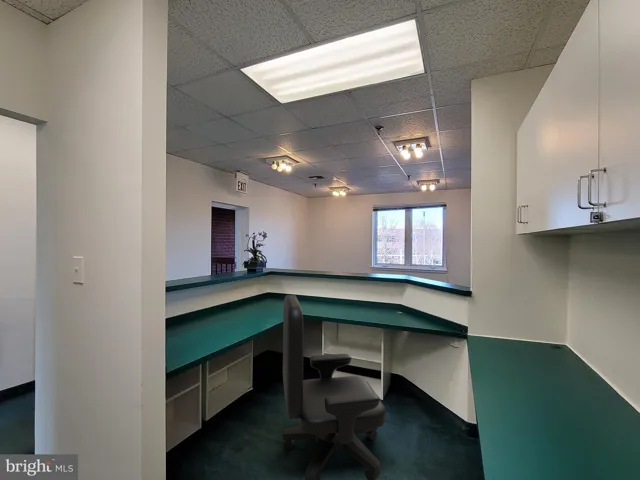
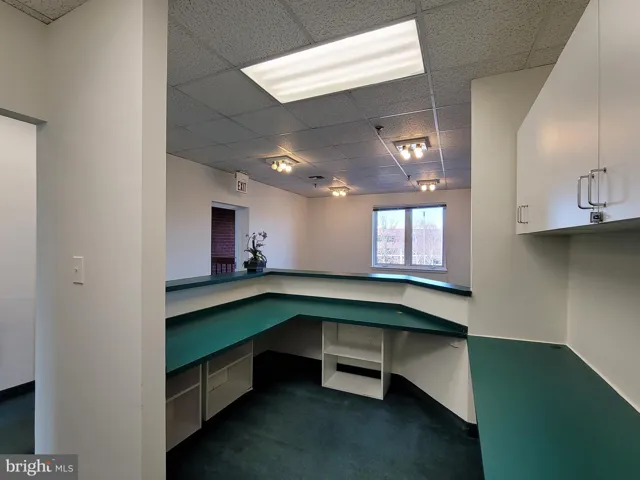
- office chair (332, 374)
